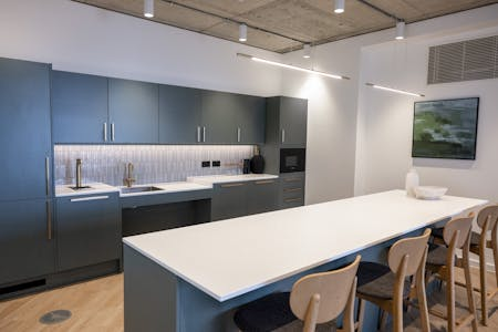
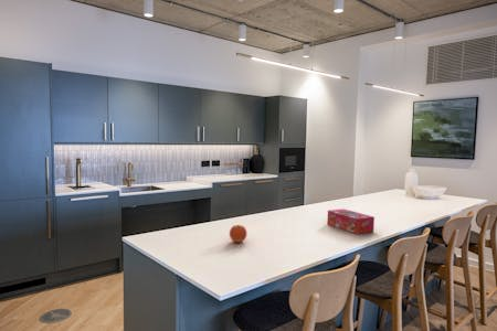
+ tissue box (349, 220)
+ fruit (237, 233)
